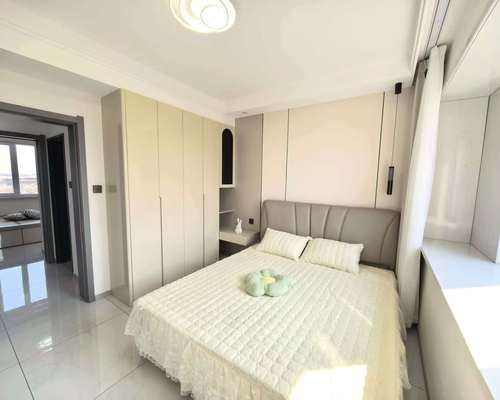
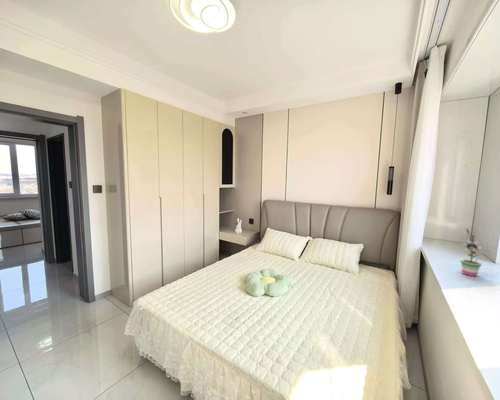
+ potted plant (475, 253)
